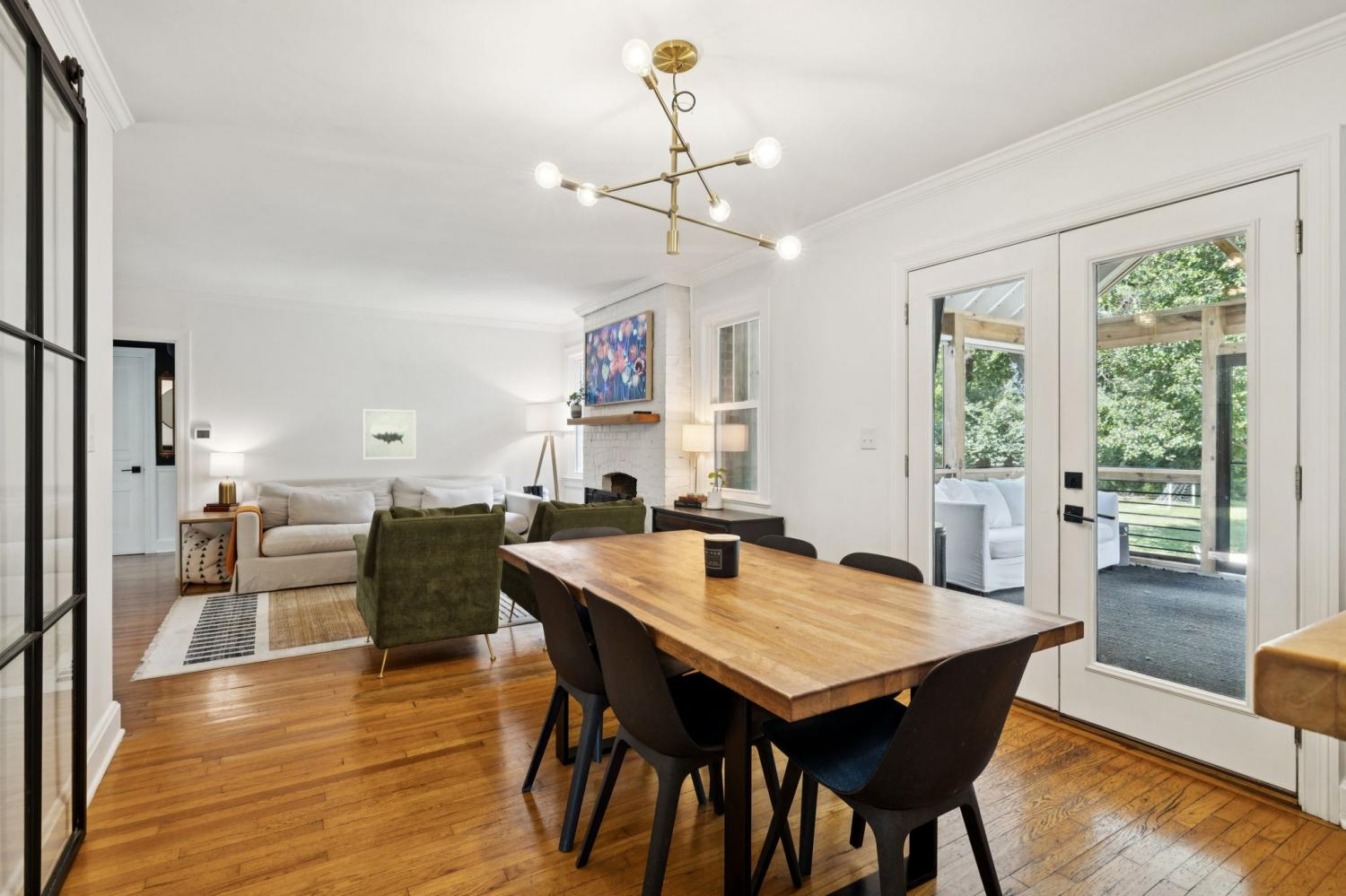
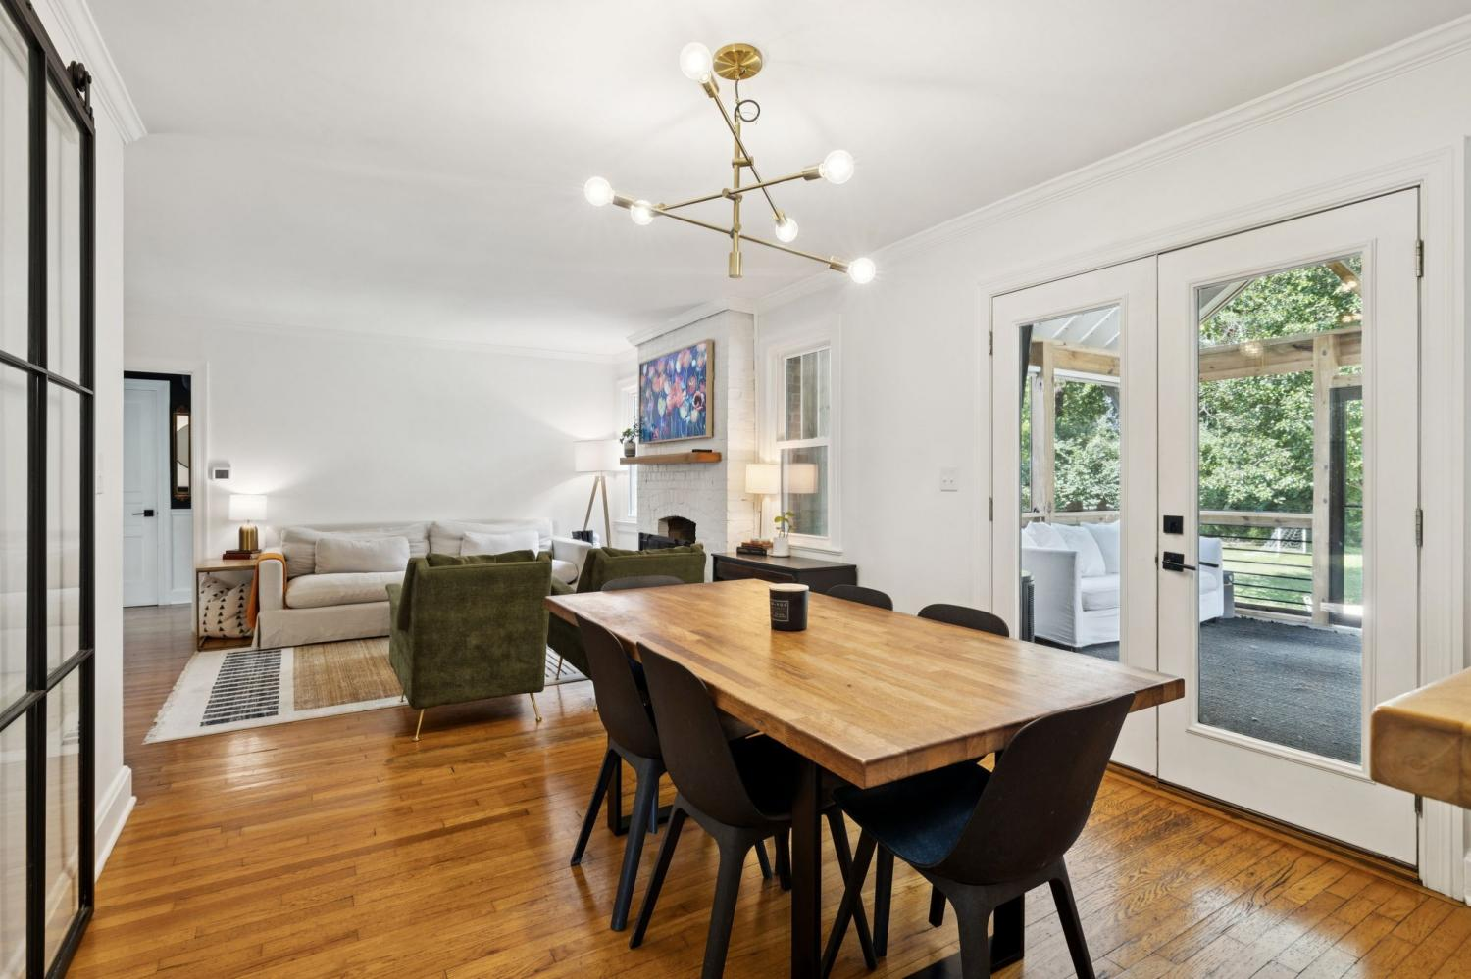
- wall art (389, 434)
